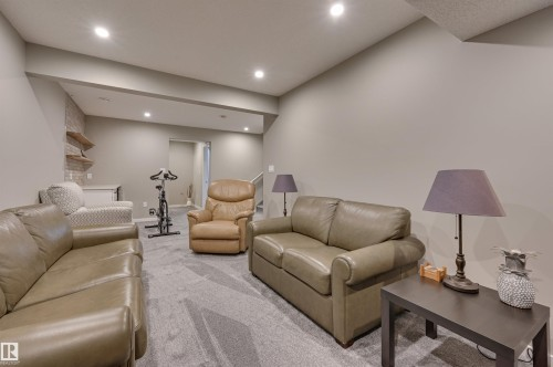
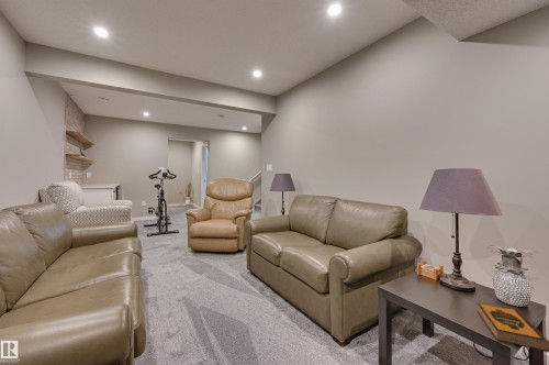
+ hardback book (509, 324)
